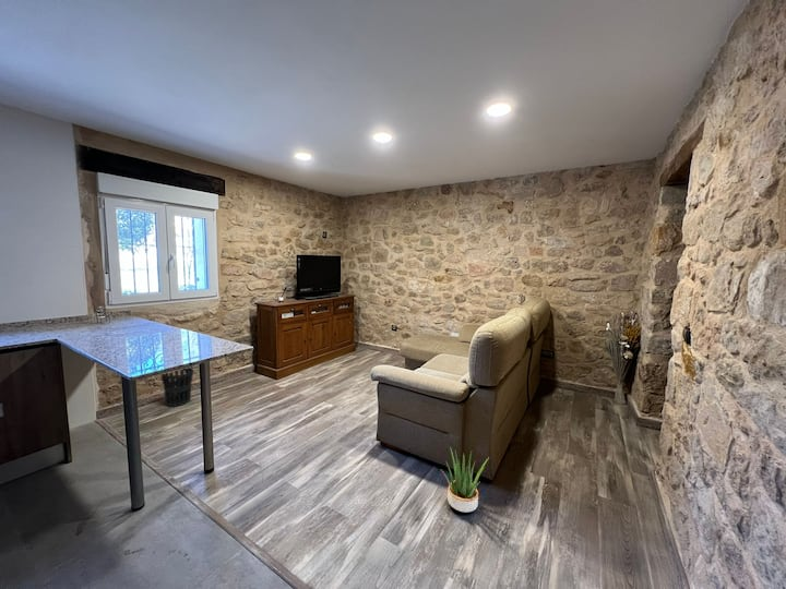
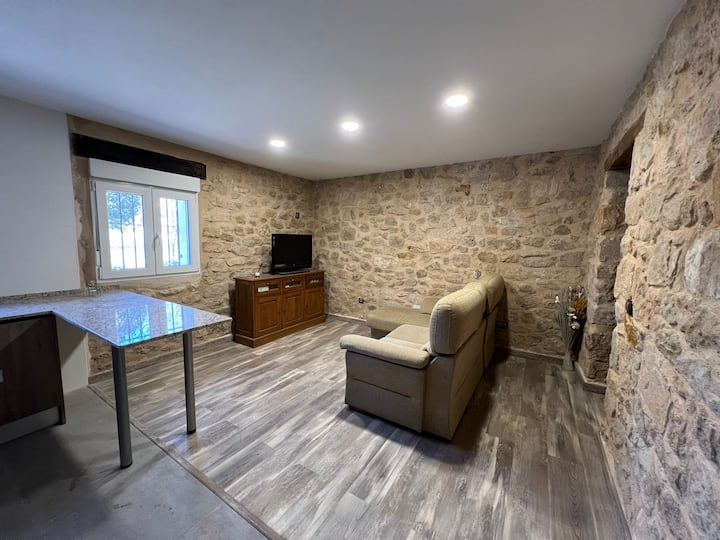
- wastebasket (178, 386)
- potted plant (463, 480)
